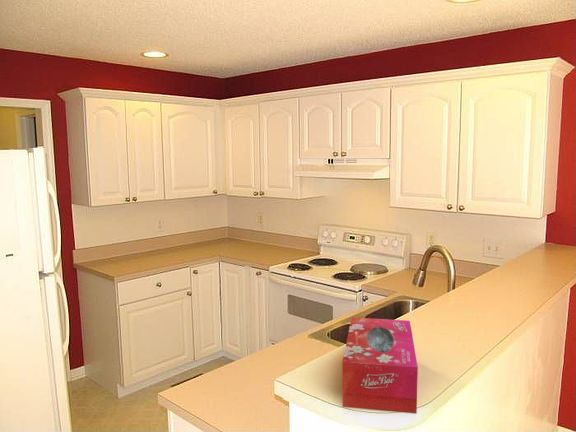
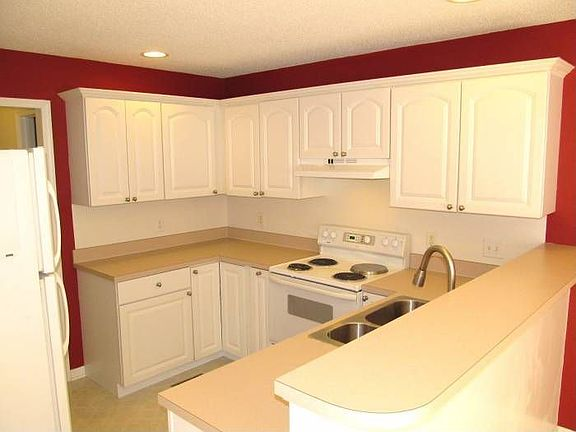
- tissue box (379, 359)
